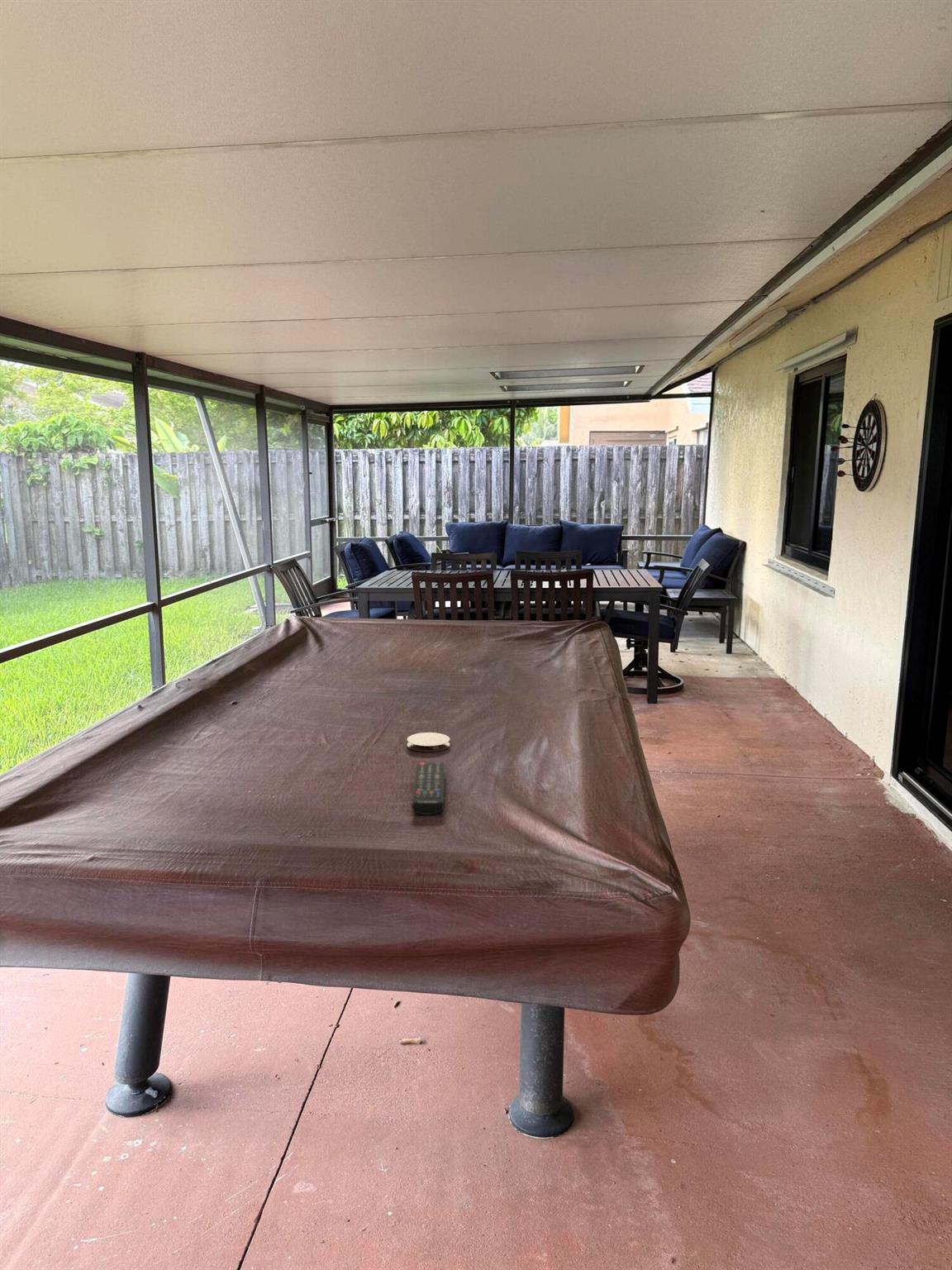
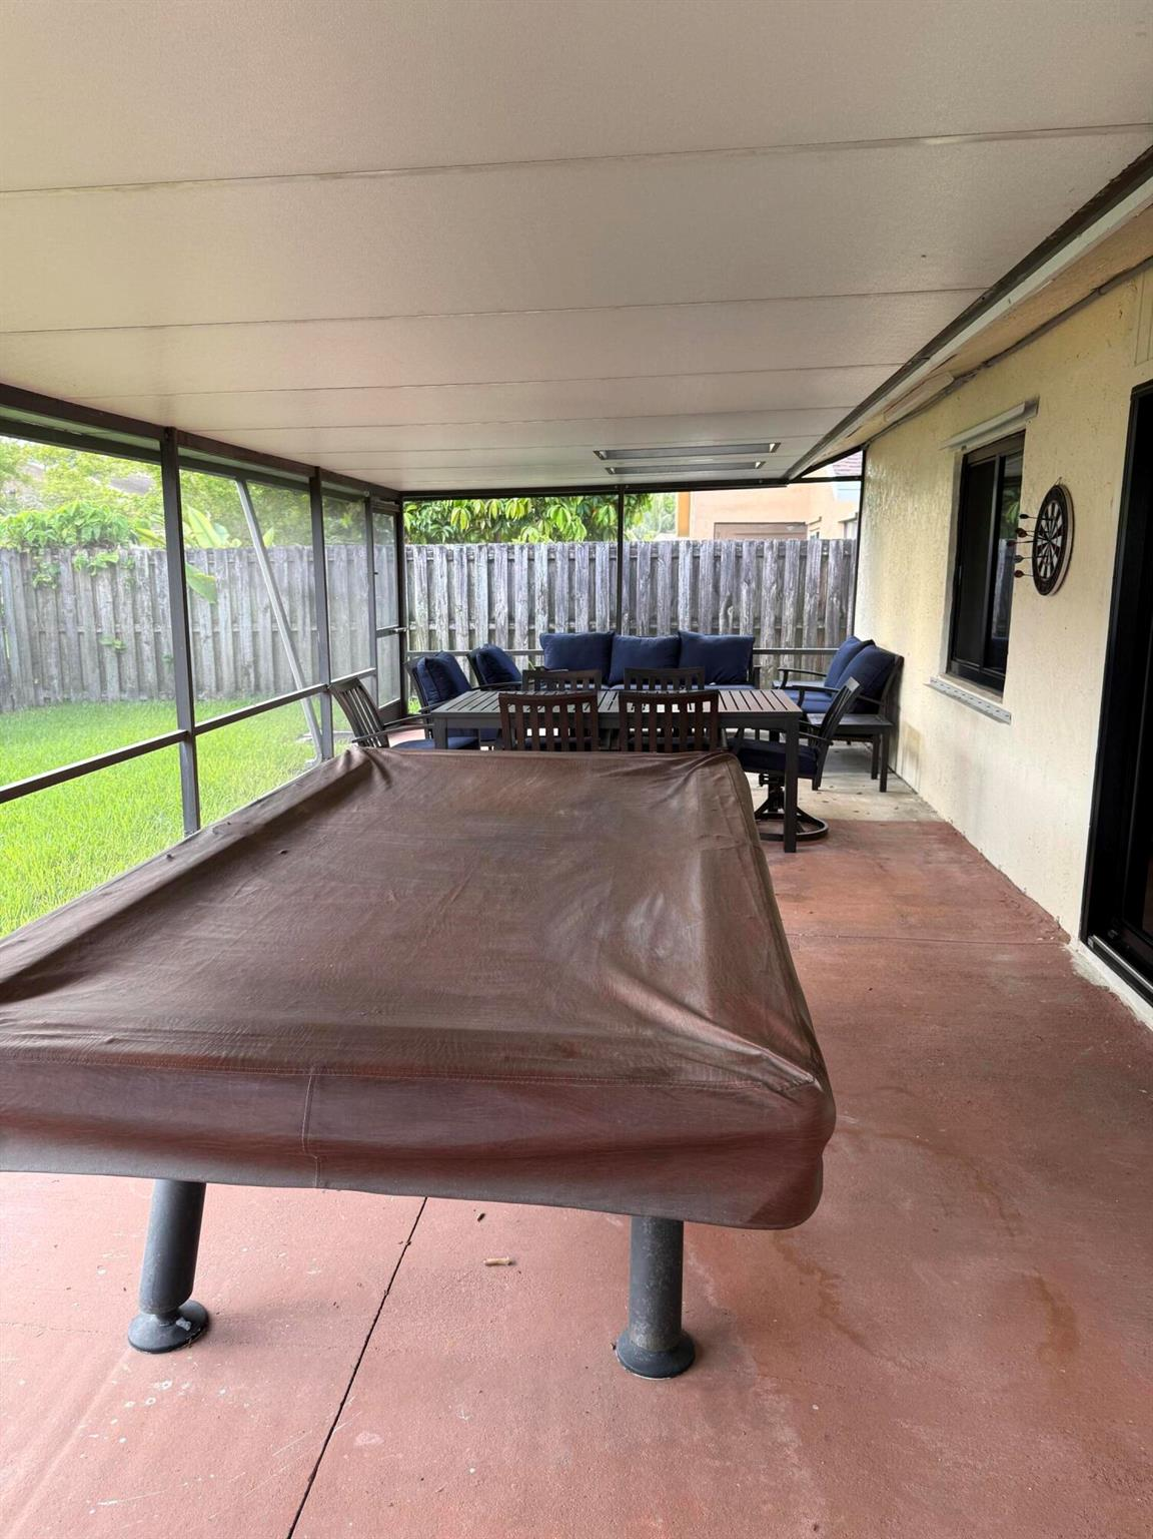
- remote control (429, 785)
- coaster (428, 742)
